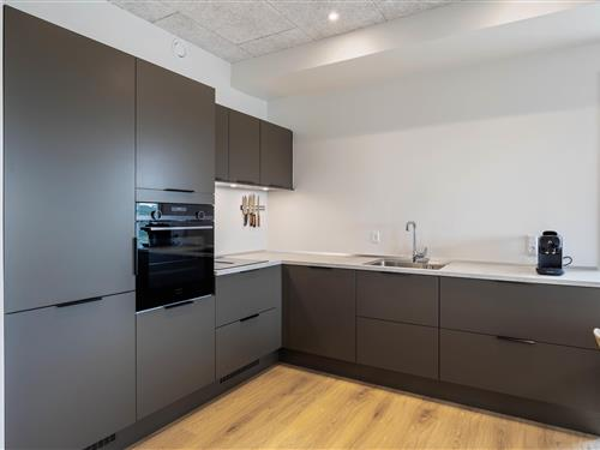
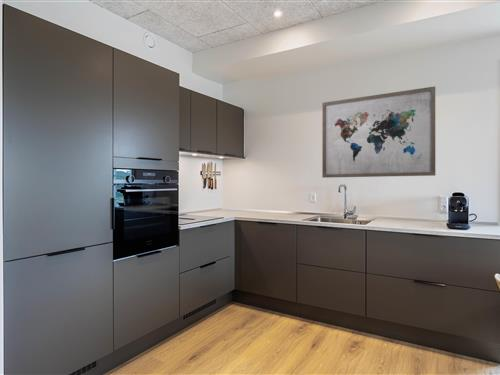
+ wall art (374, 136)
